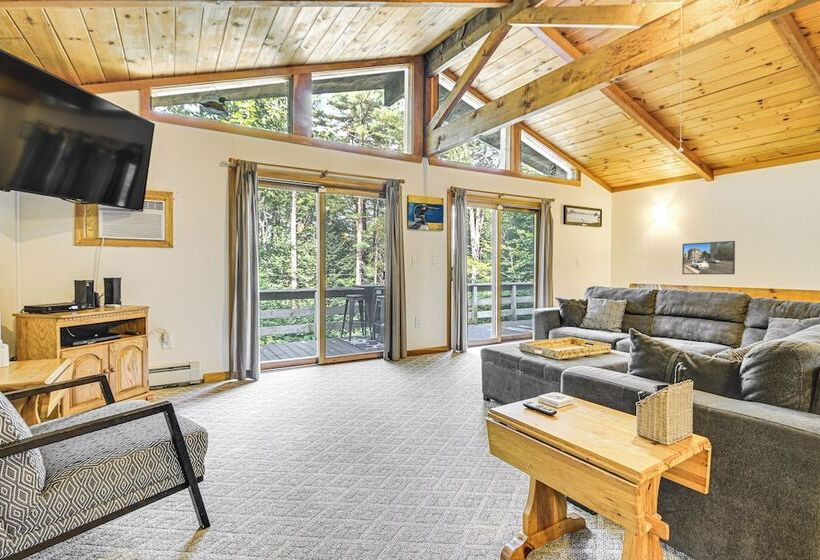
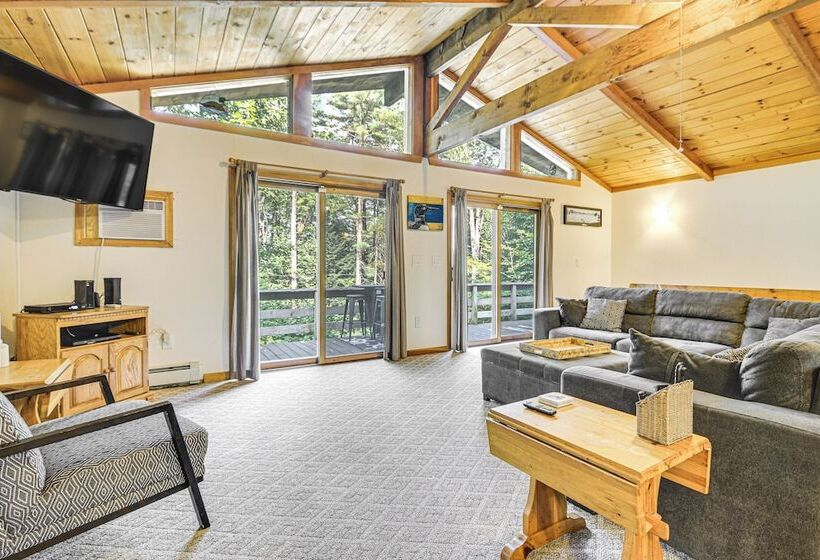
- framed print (707, 258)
